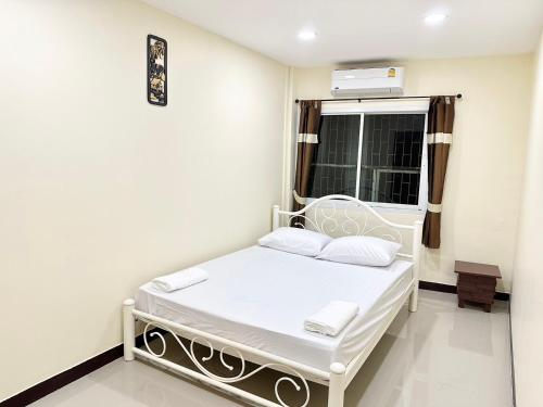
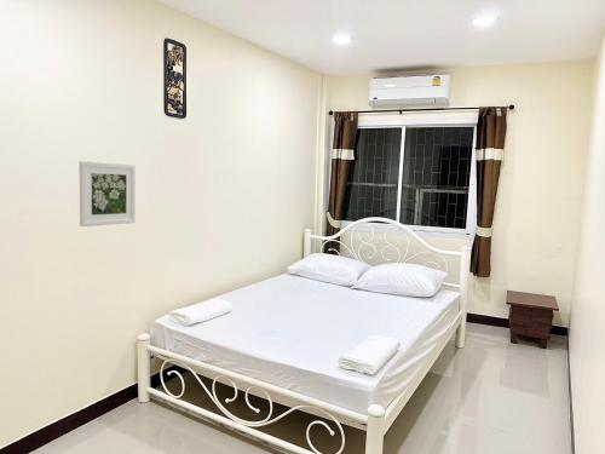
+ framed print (109, 194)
